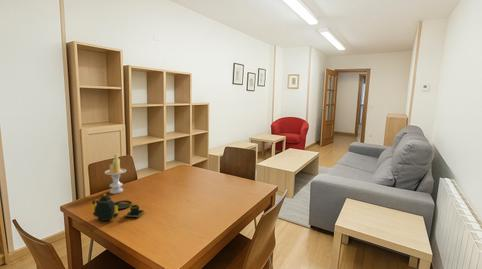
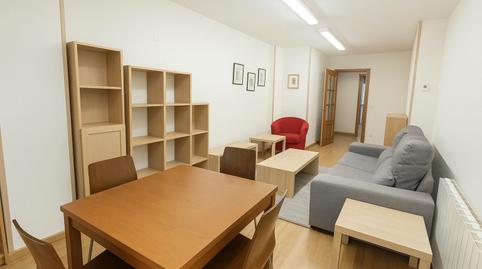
- candle (115, 172)
- teapot (123, 200)
